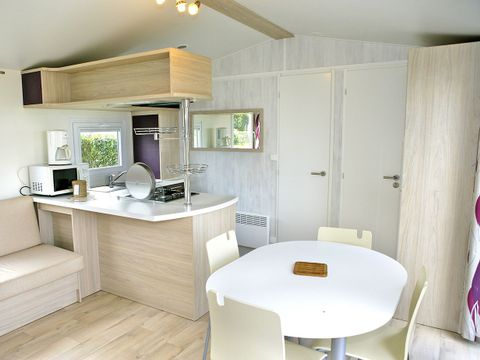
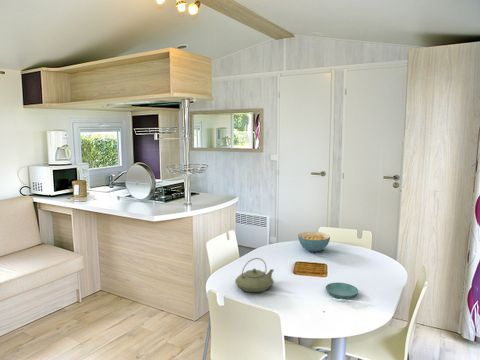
+ cereal bowl (313, 243)
+ saucer (341, 291)
+ teapot (256, 272)
